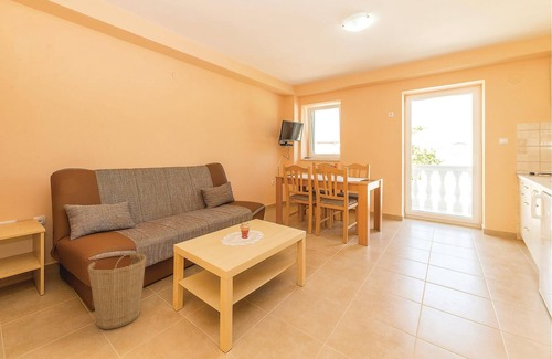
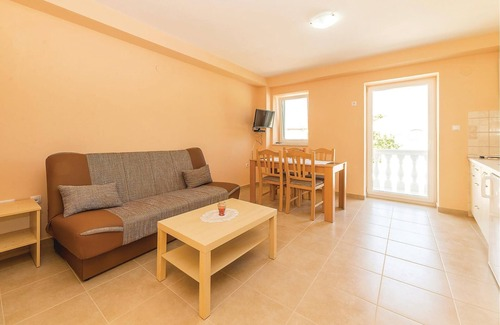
- basket (118, 284)
